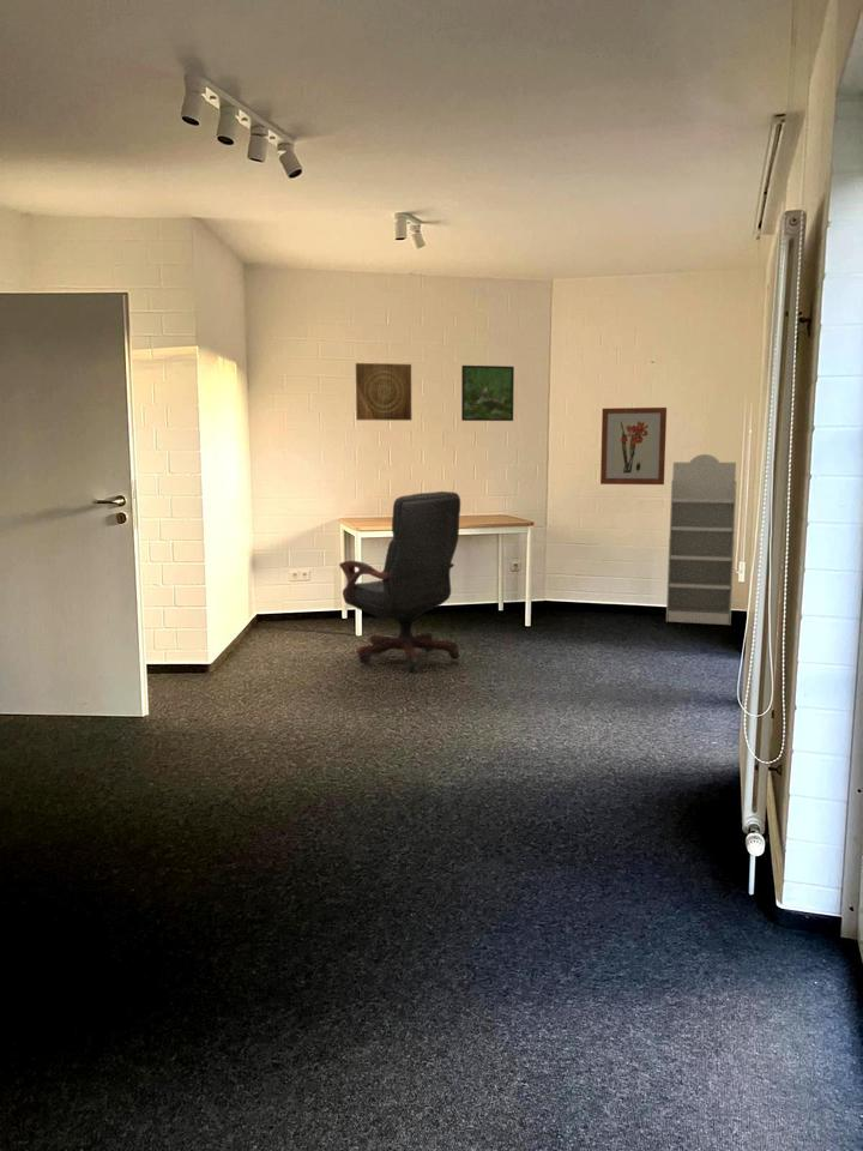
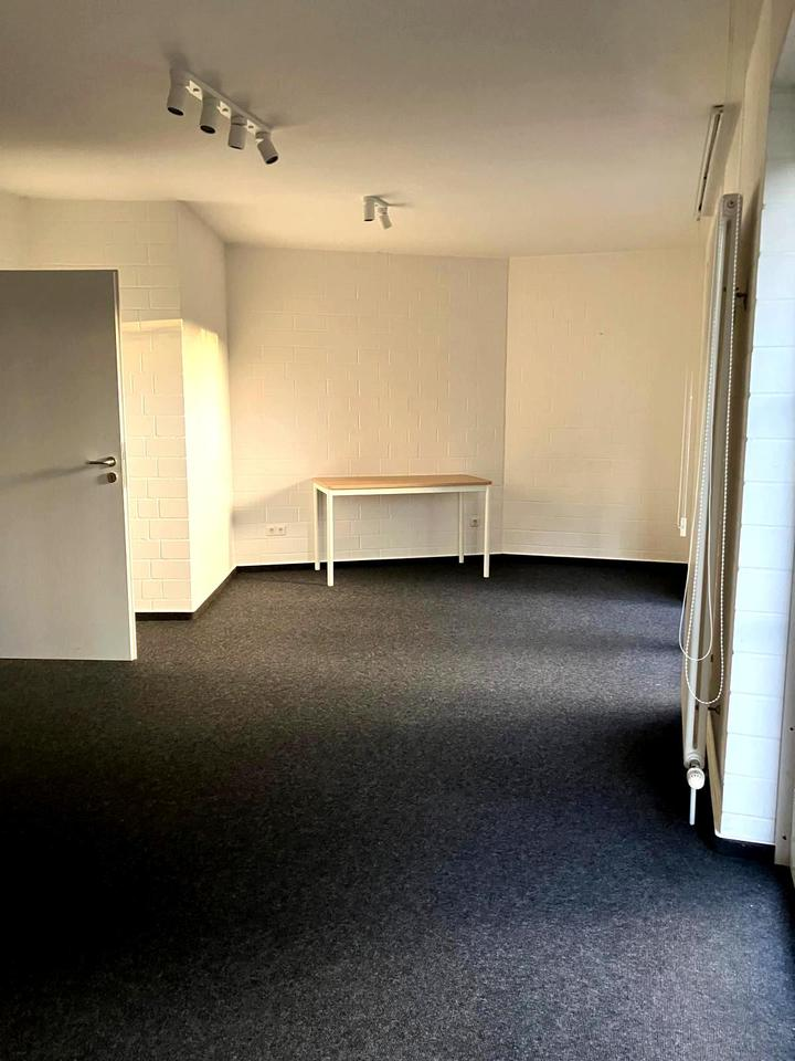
- wall art (384, 392)
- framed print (488, 393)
- office chair (399, 576)
- shelf (701, 537)
- wall art (633, 446)
